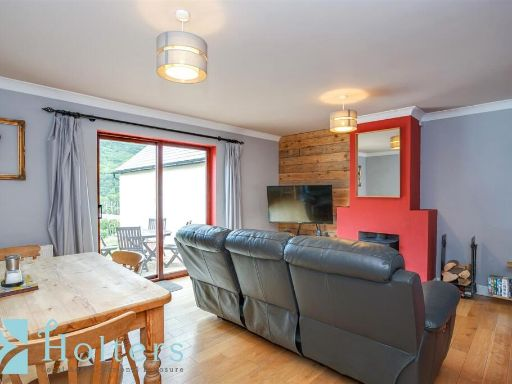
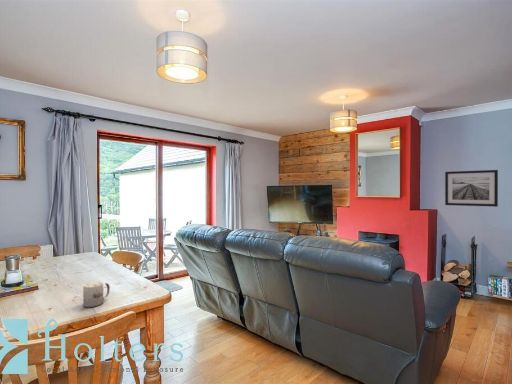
+ wall art (470, 188)
+ mug (97, 292)
